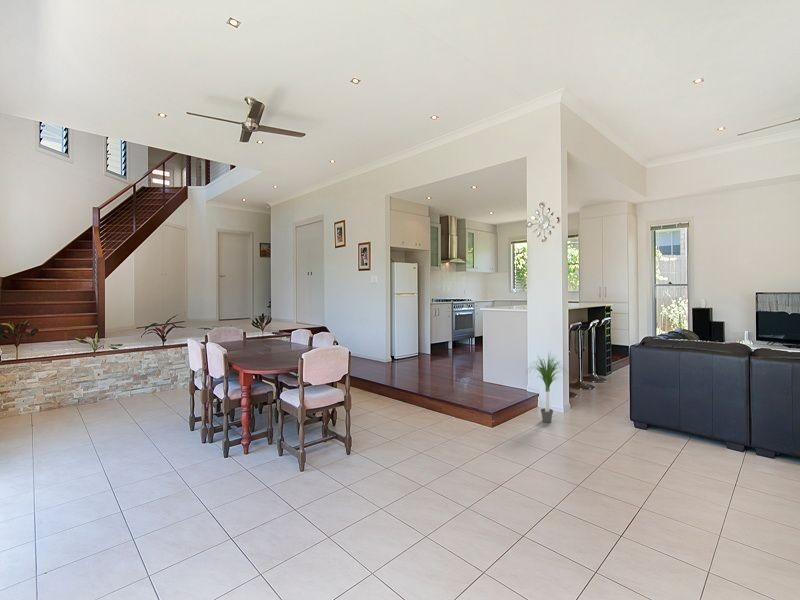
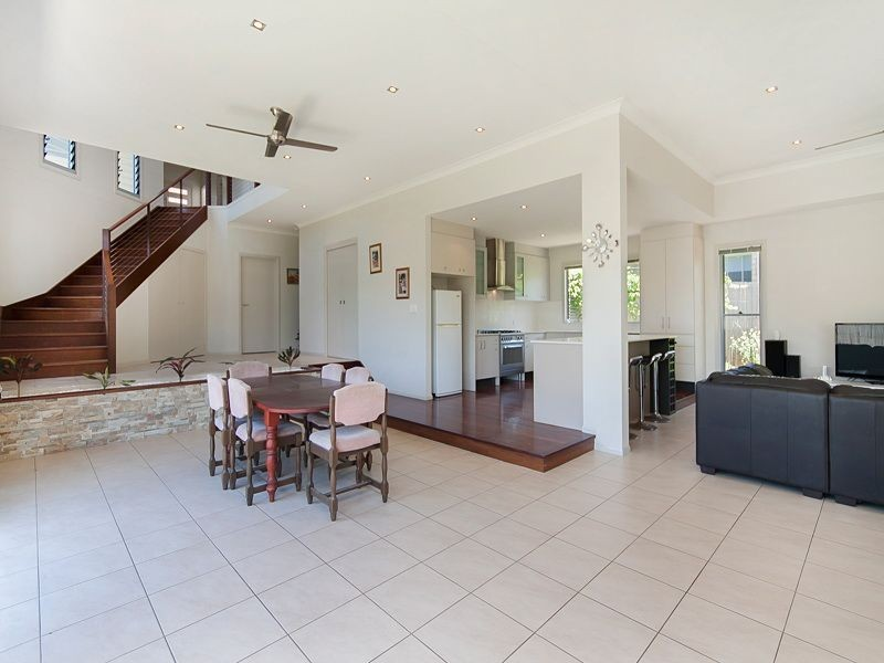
- potted plant (547, 385)
